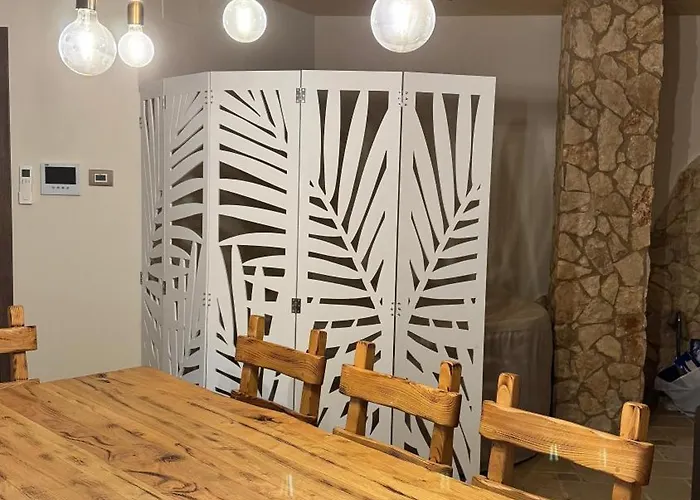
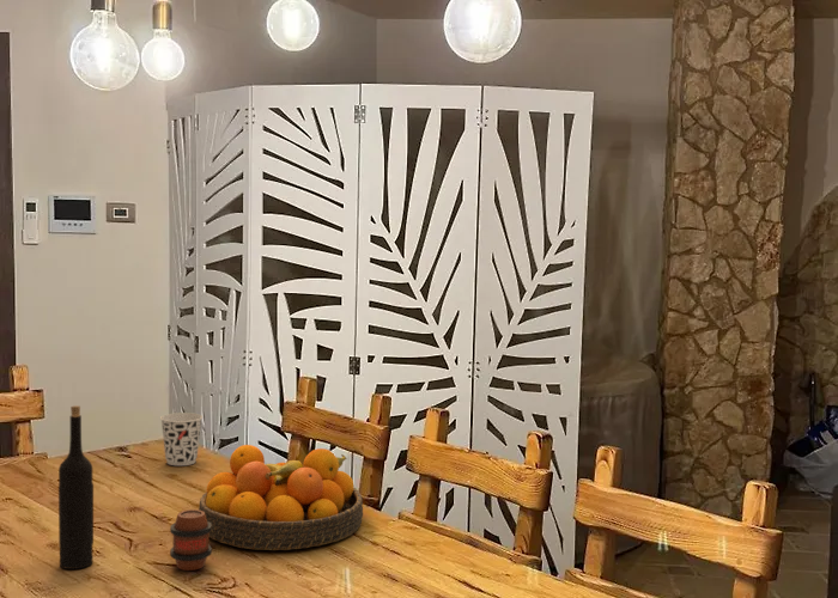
+ fruit bowl (281, 487)
+ cup (181, 439)
+ wine bottle (75, 486)
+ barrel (190, 539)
